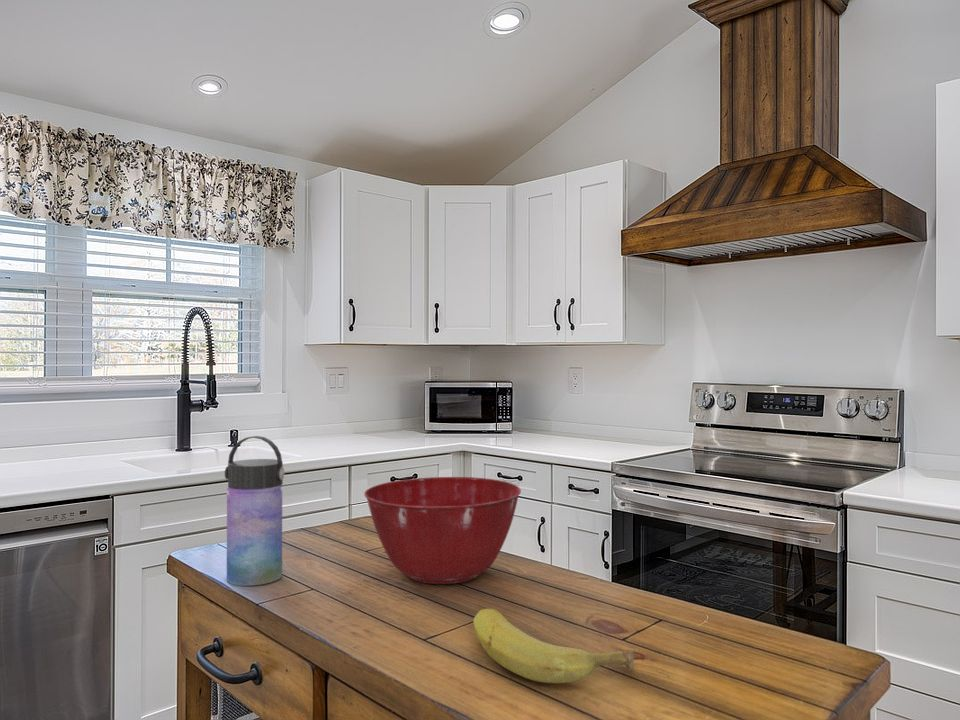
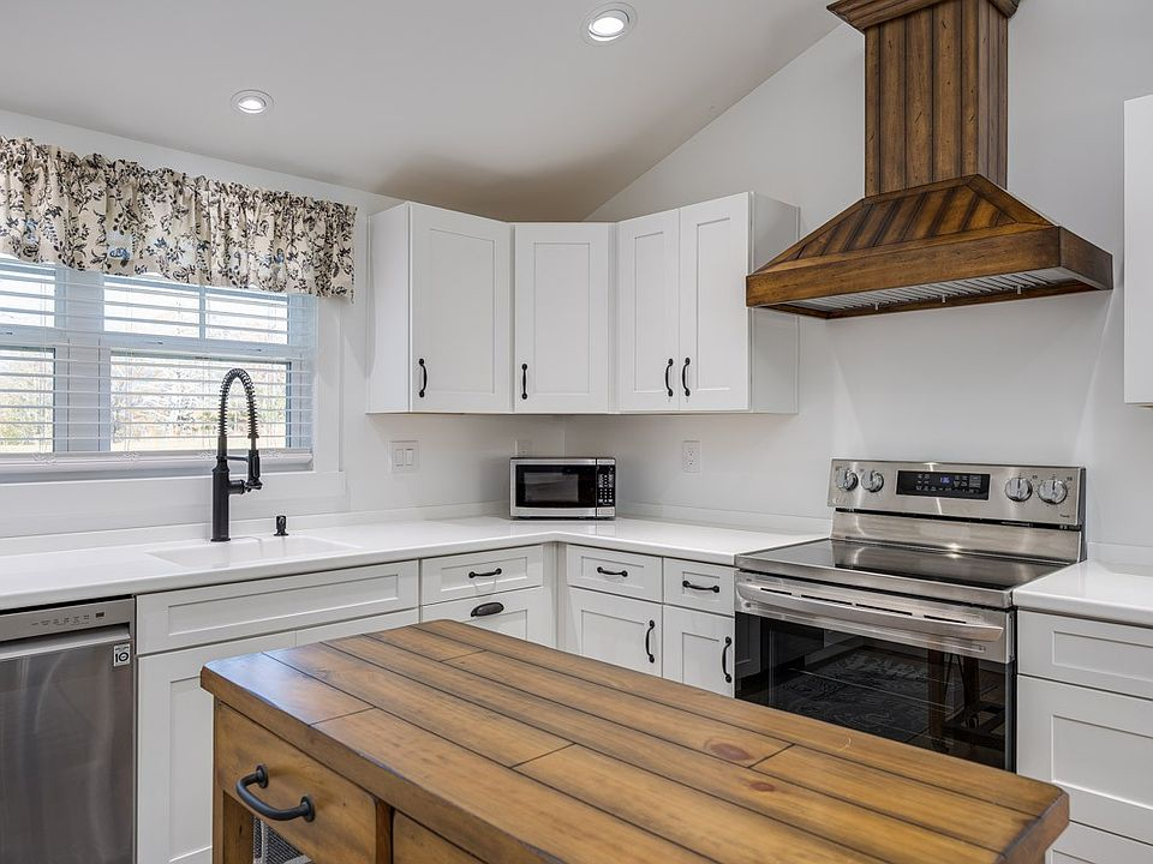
- water bottle (254, 506)
- mixing bowl (442, 530)
- fruit (551, 644)
